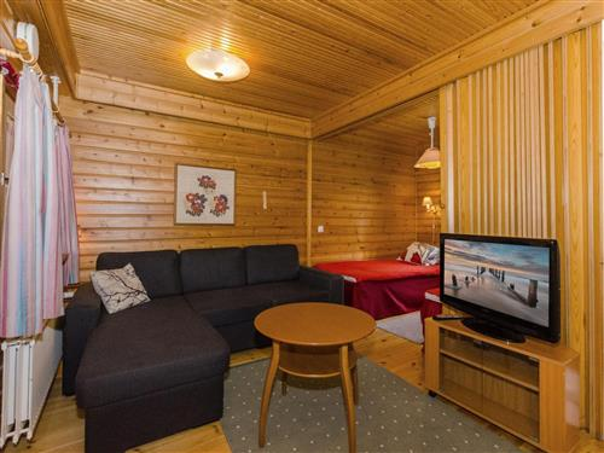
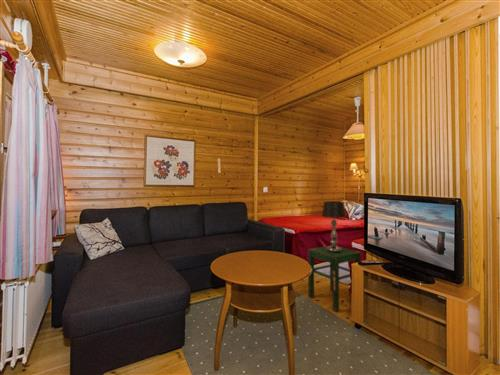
+ stool (334, 275)
+ table lamp (333, 226)
